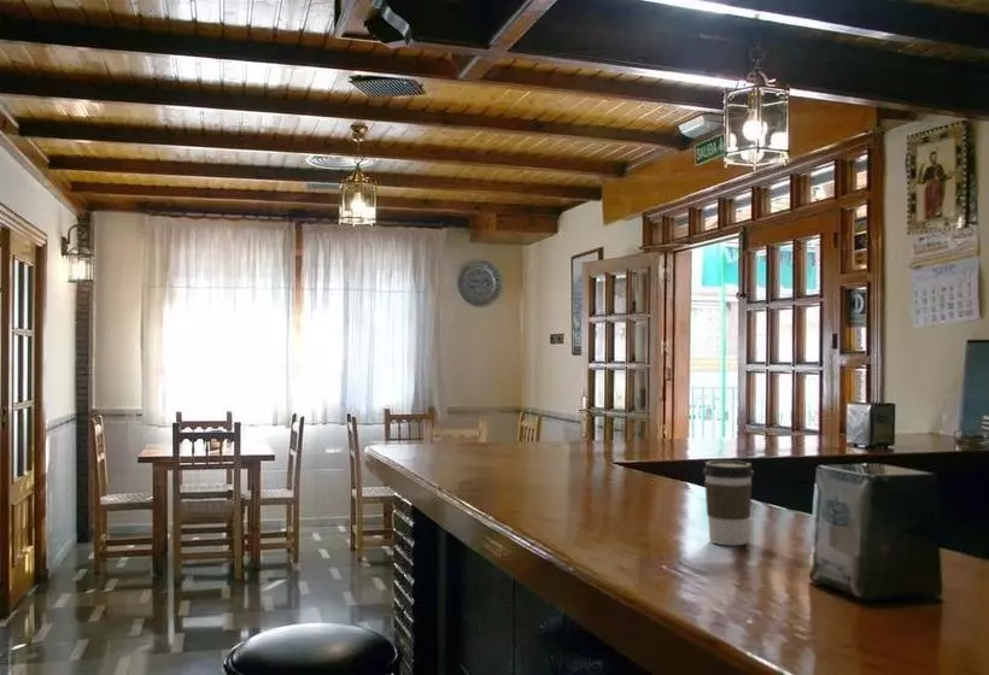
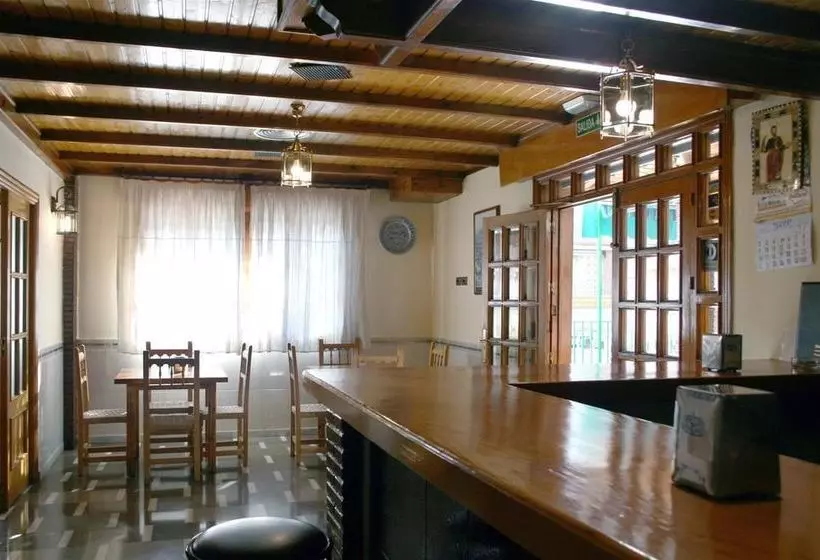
- coffee cup (727, 501)
